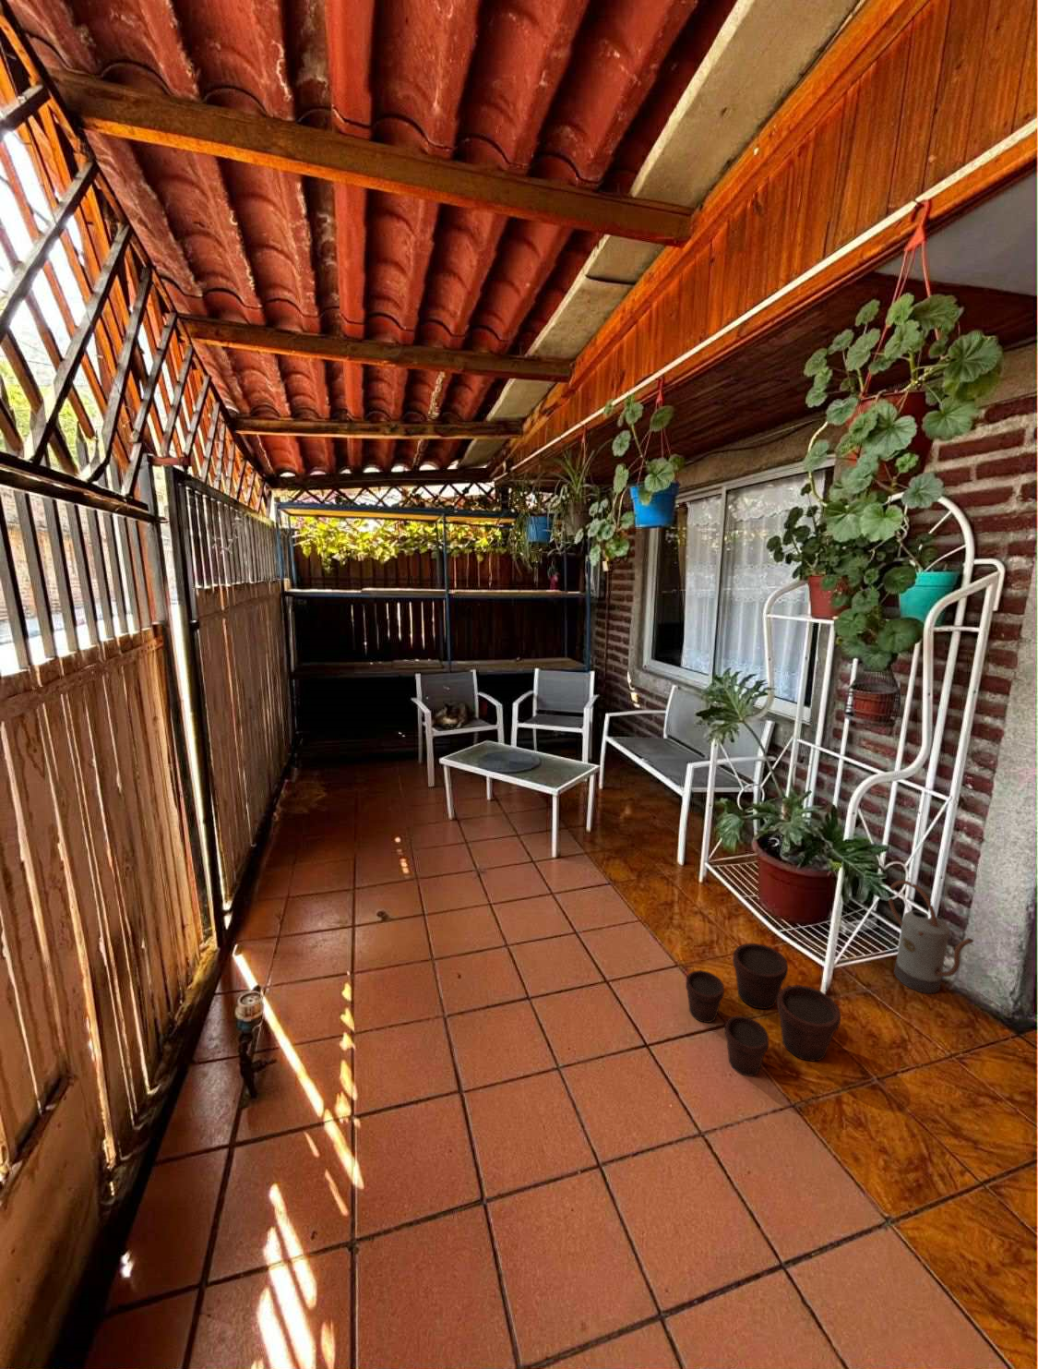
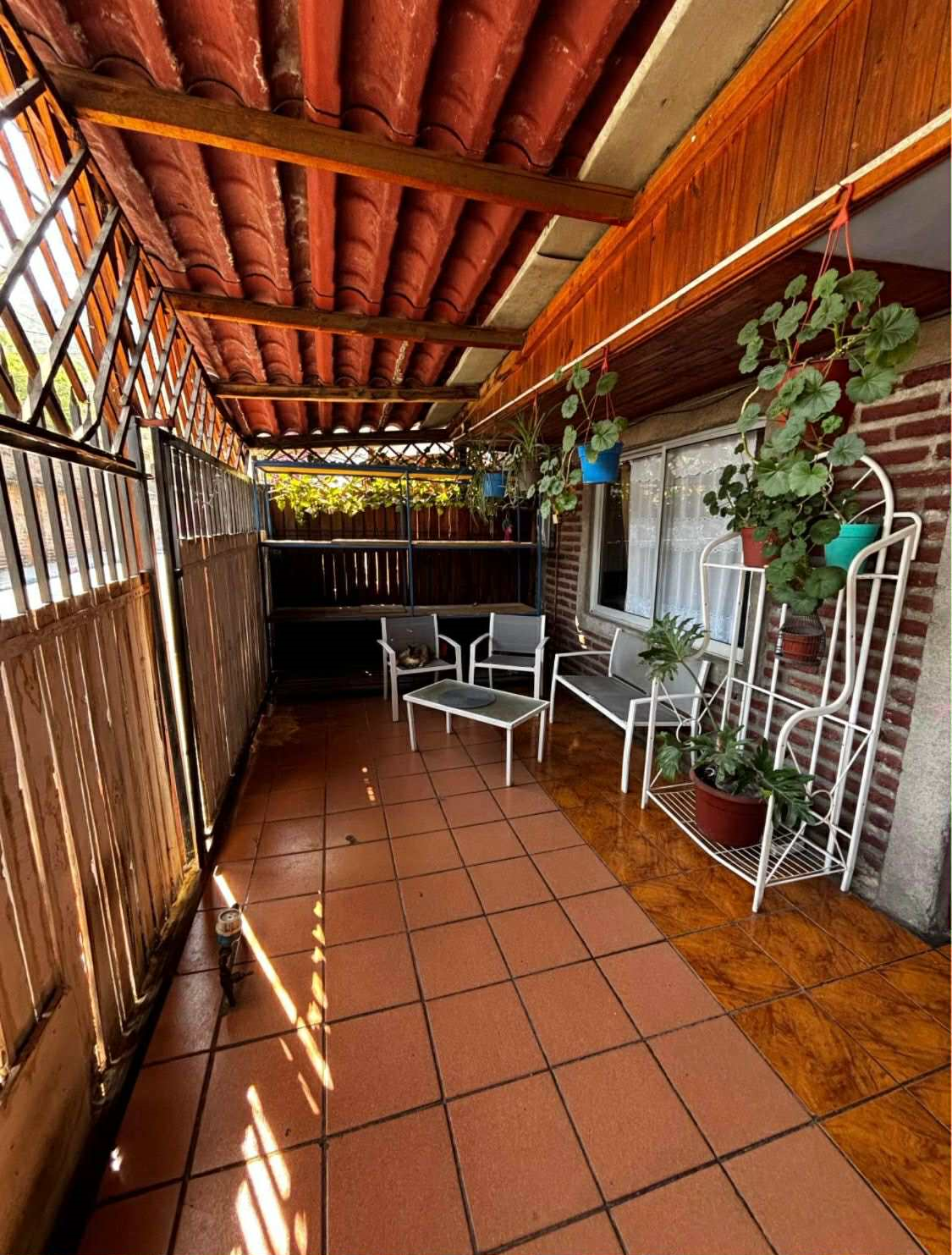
- flower pot (756, 1006)
- watering can (924, 938)
